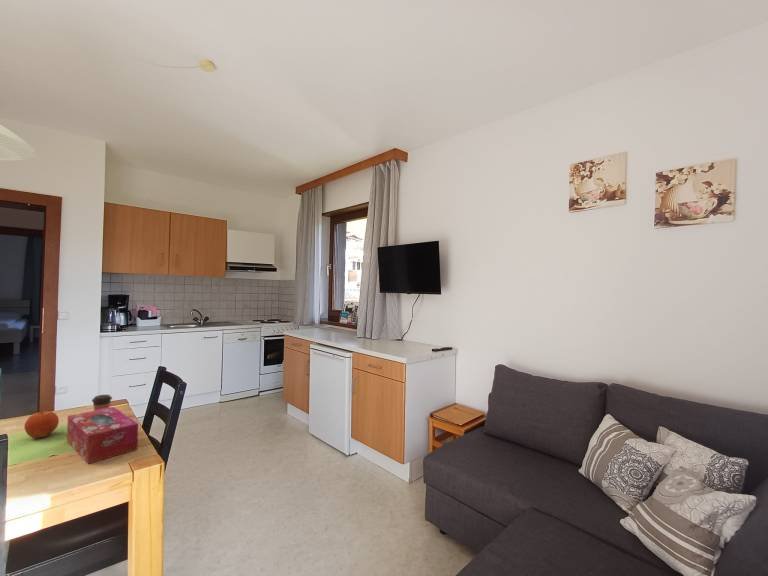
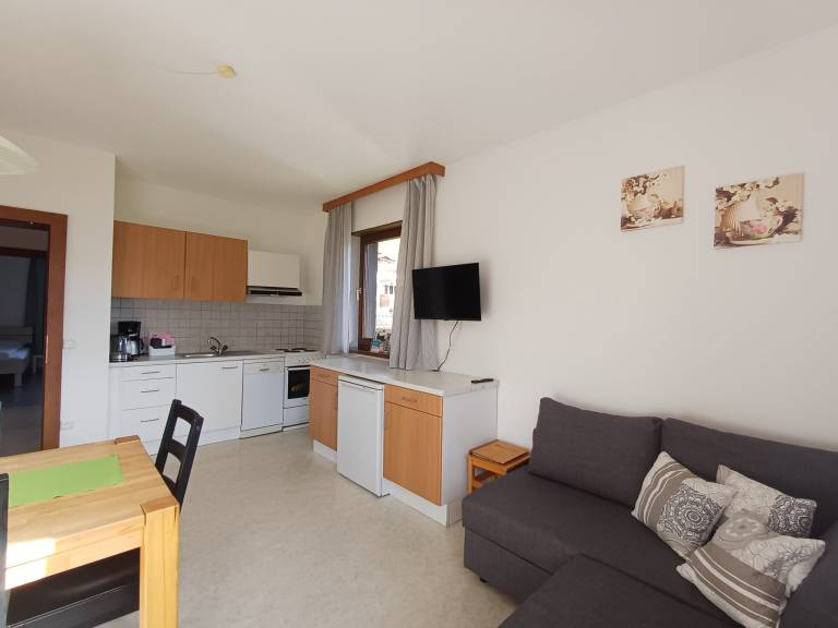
- fruit (41, 423)
- tissue box (101, 432)
- coffee cup (101, 406)
